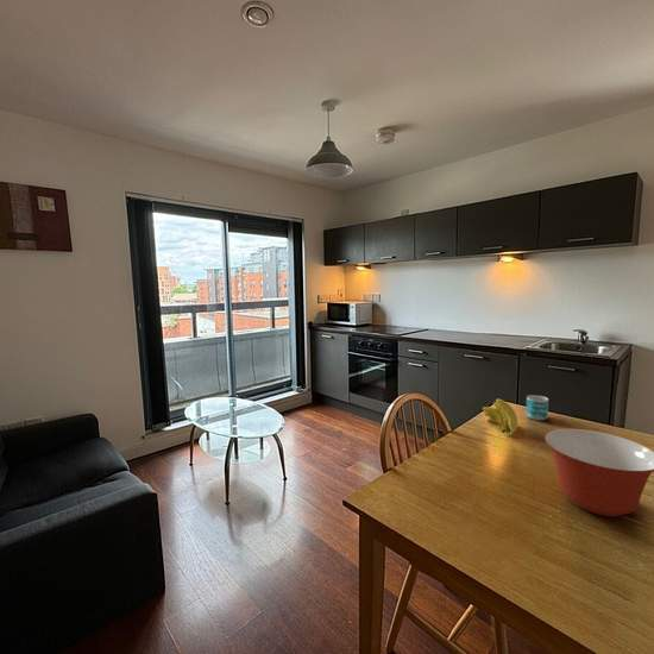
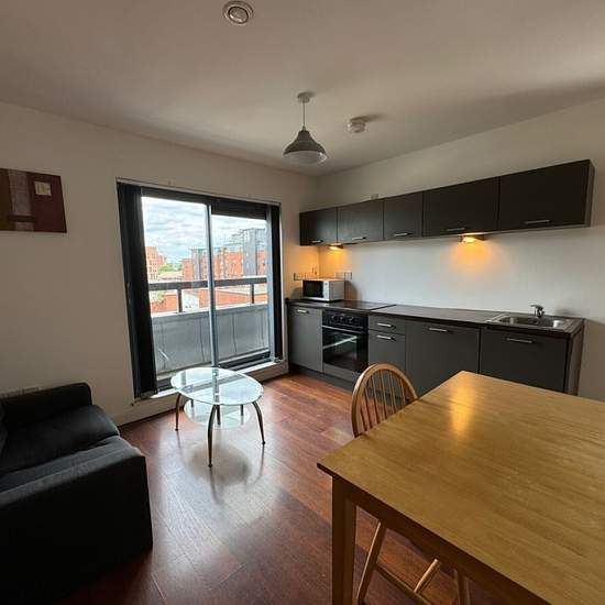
- banana (499, 411)
- mixing bowl (597, 474)
- mug (537, 405)
